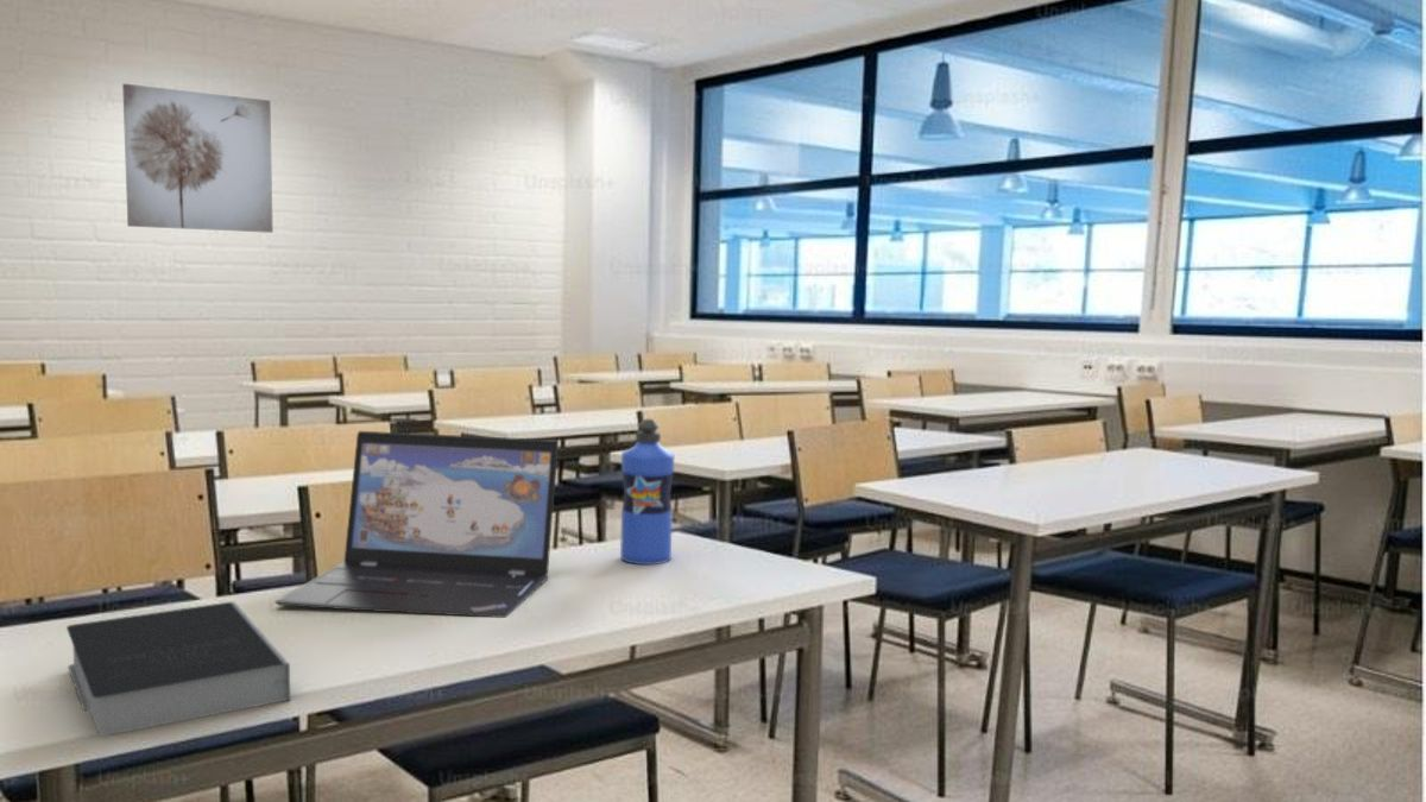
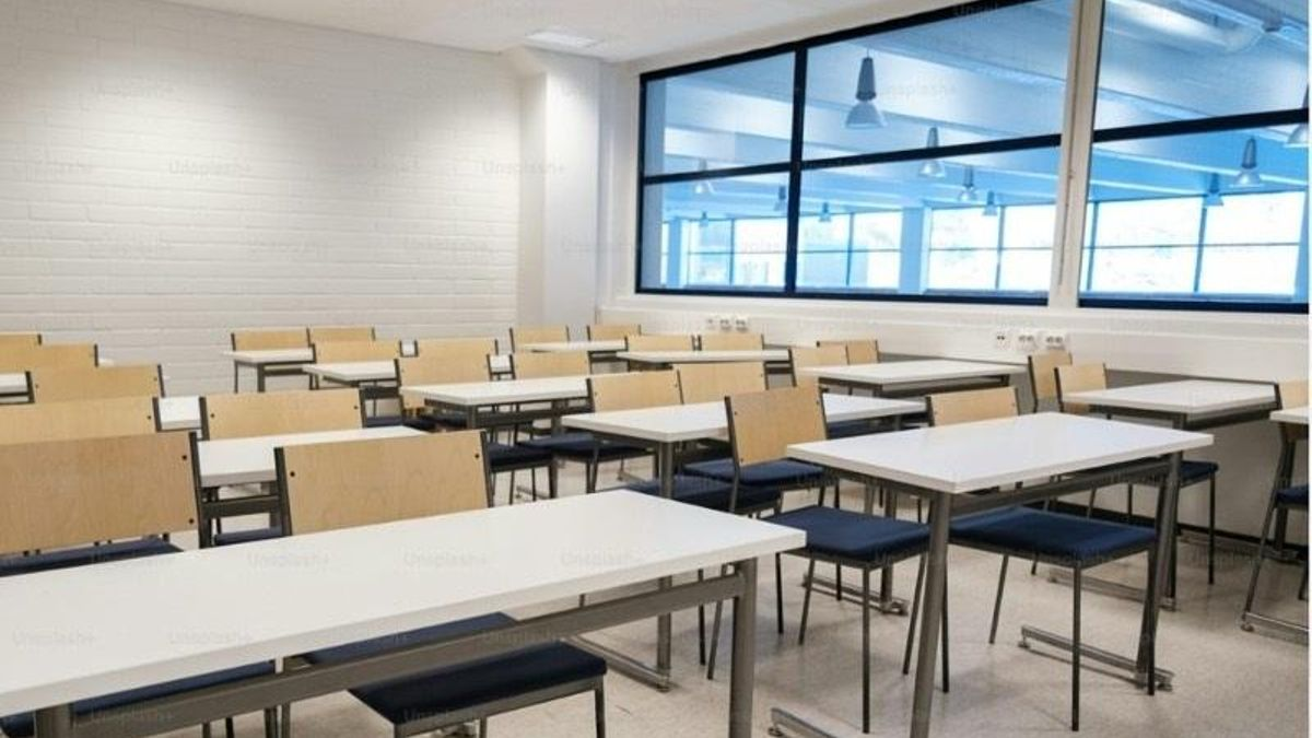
- water bottle (646, 488)
- laptop (425, 518)
- book (169, 657)
- wall art (201, 162)
